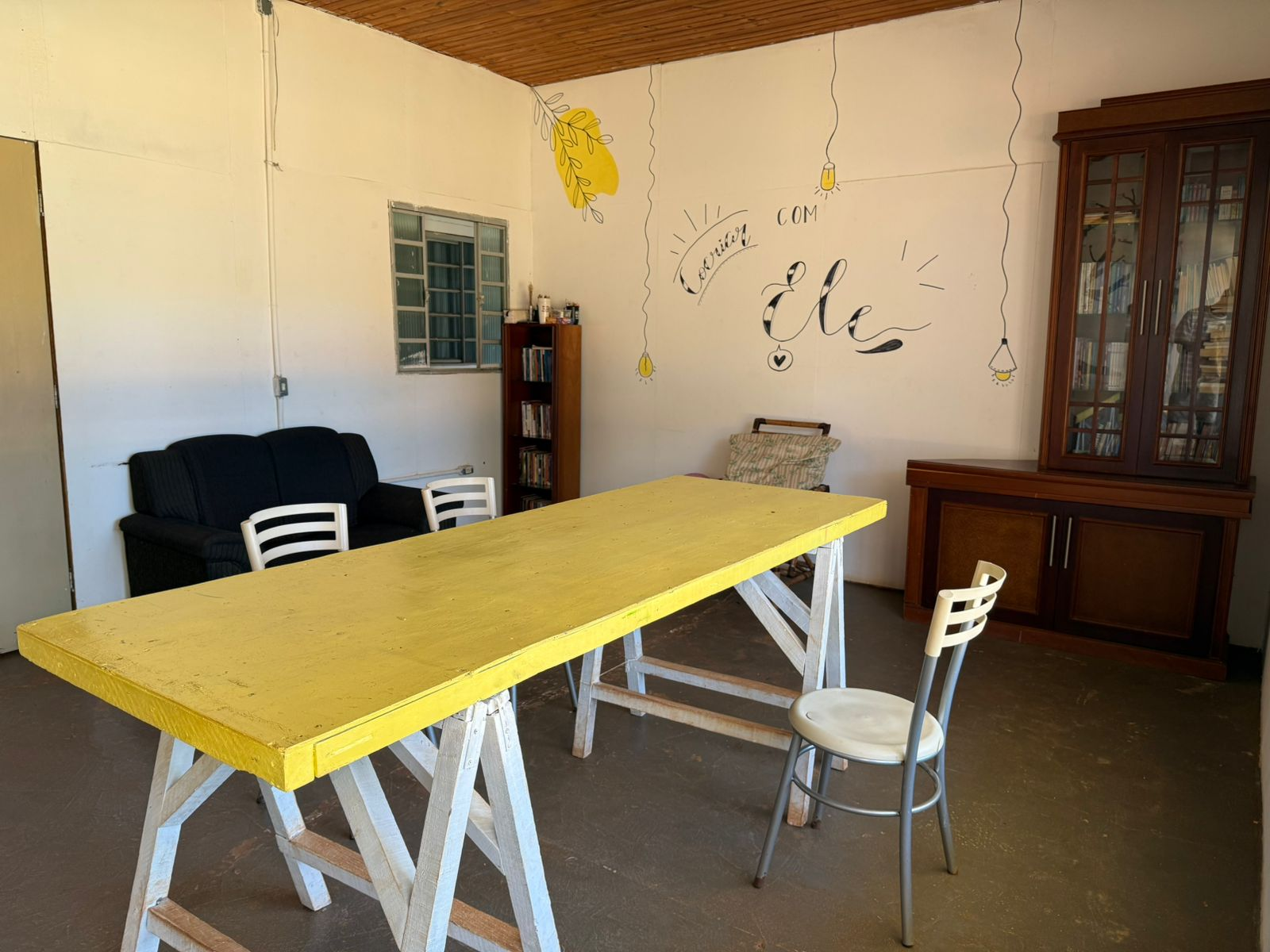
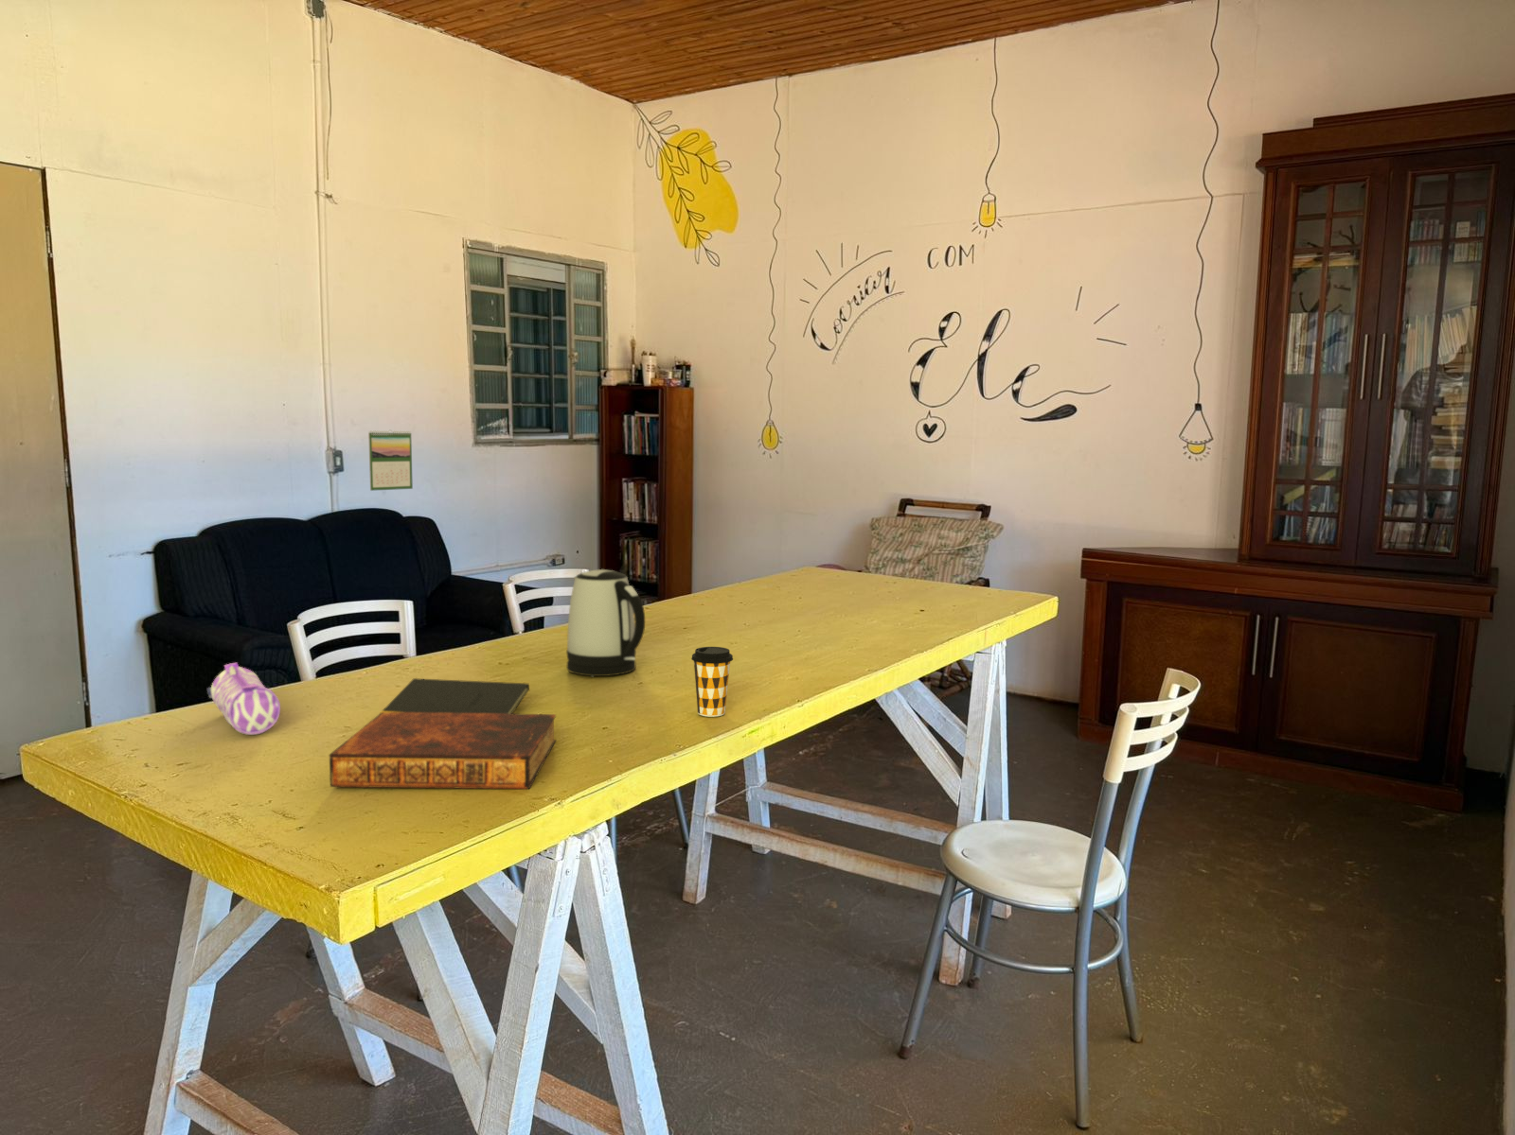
+ pencil case (246, 697)
+ kettle (608, 621)
+ calendar (390, 460)
+ notepad (456, 702)
+ coffee cup (711, 681)
+ book (451, 749)
